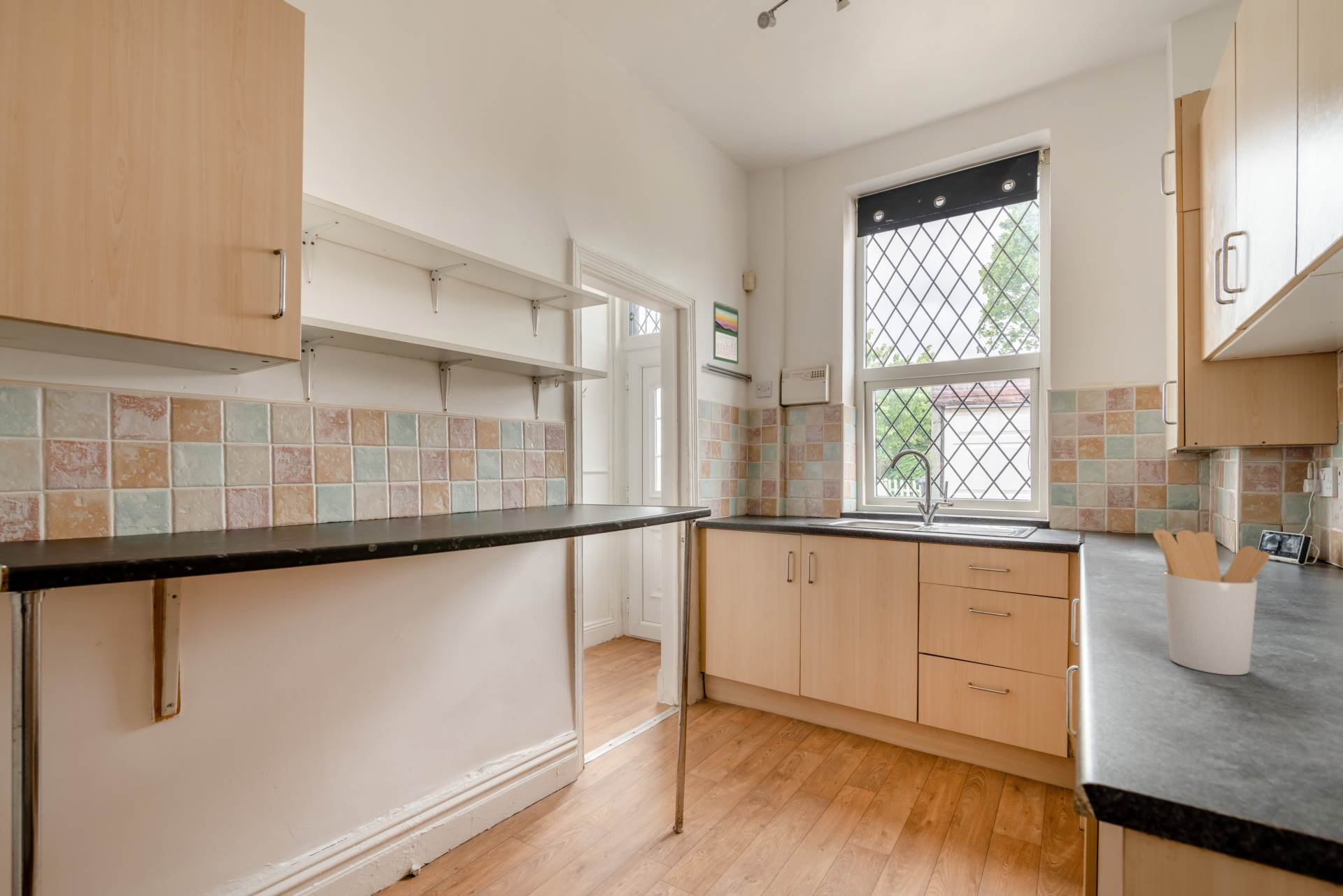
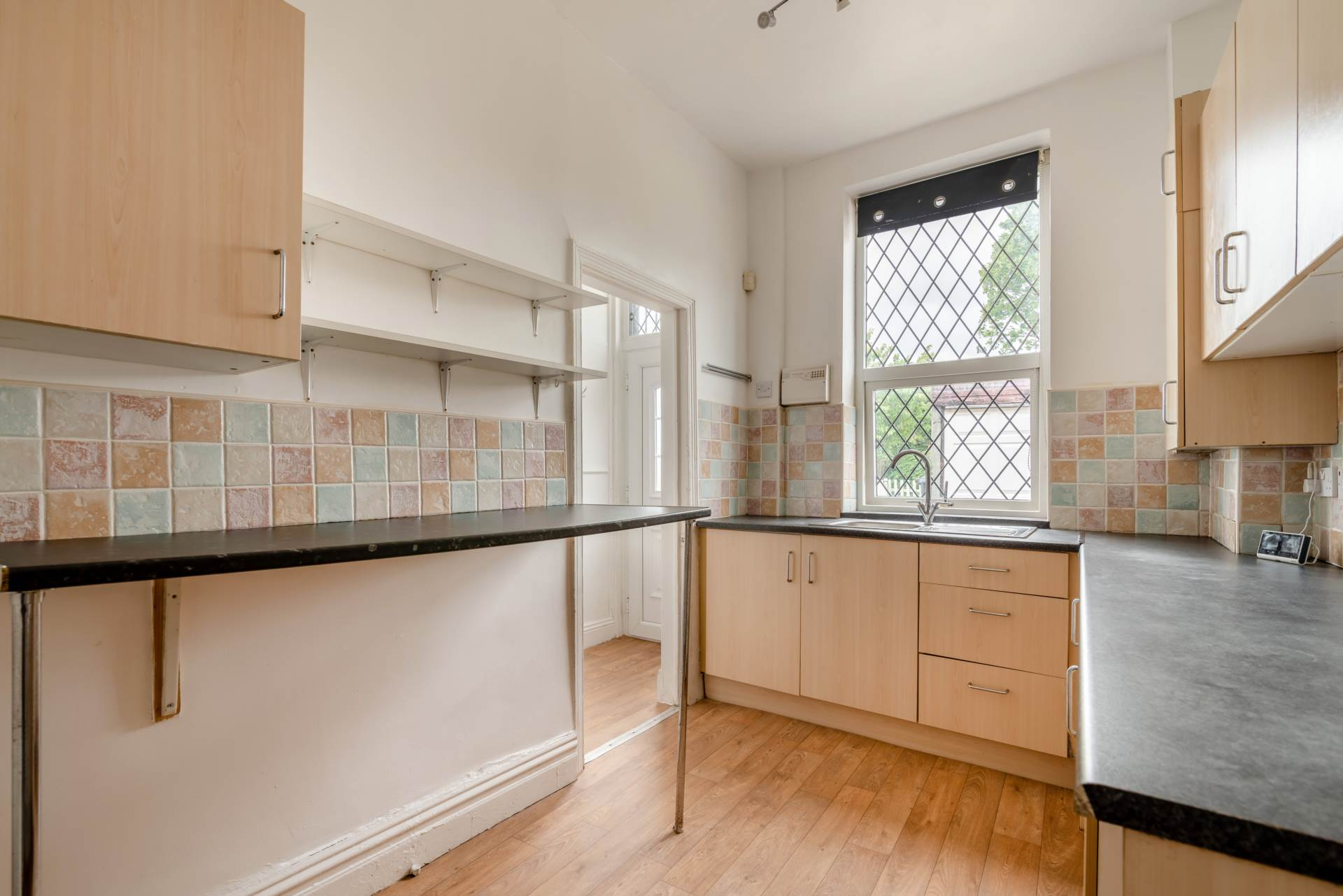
- calendar (726, 333)
- utensil holder (1199, 594)
